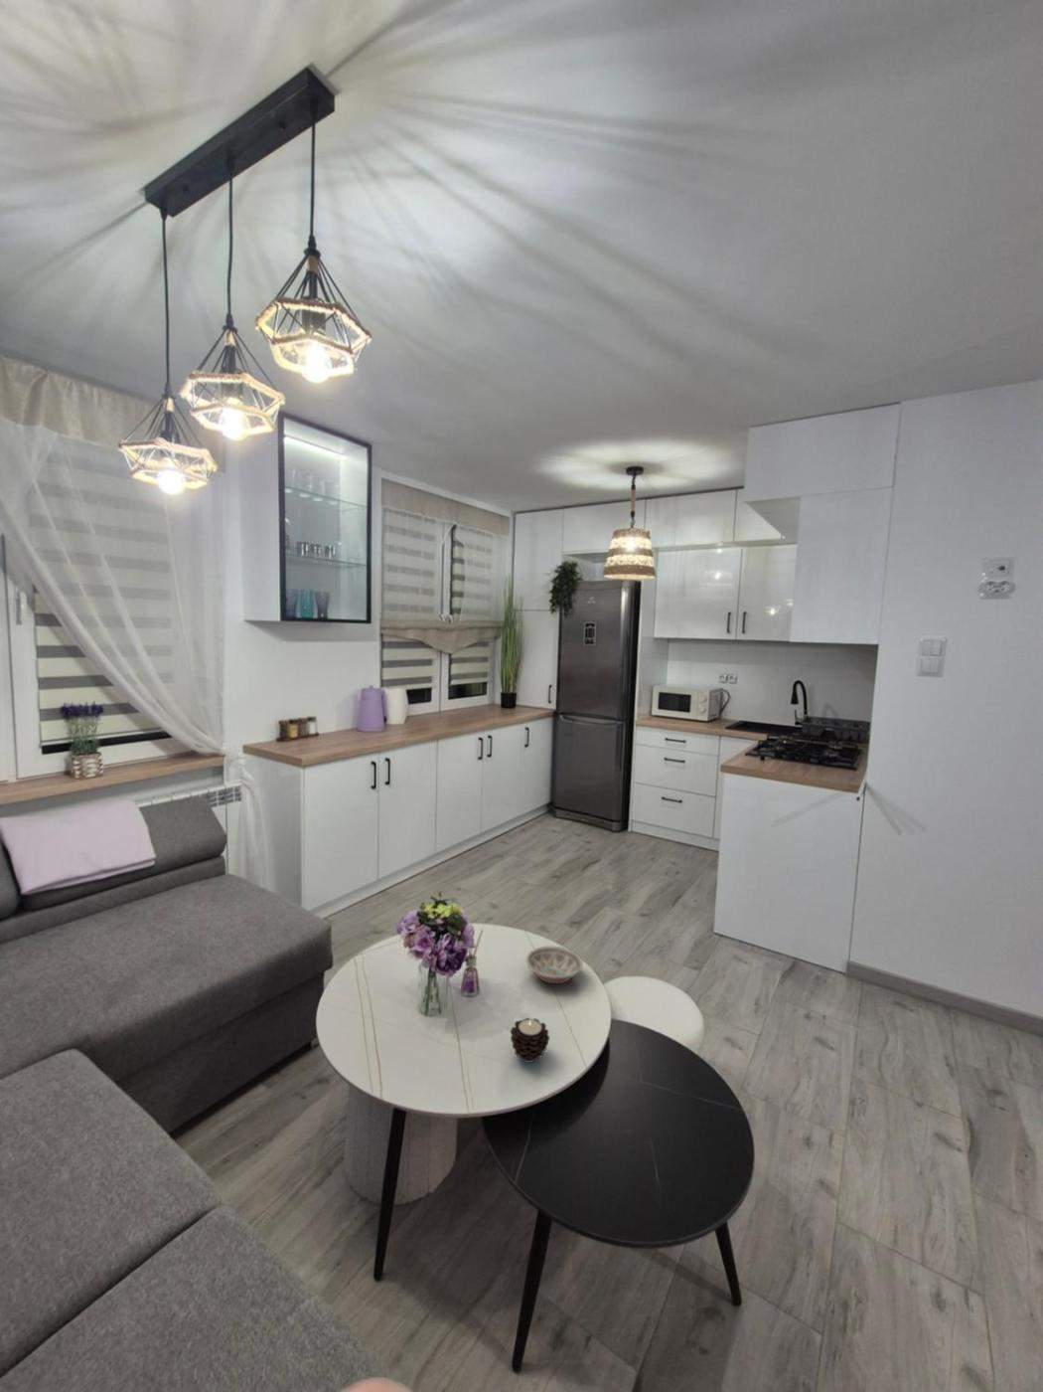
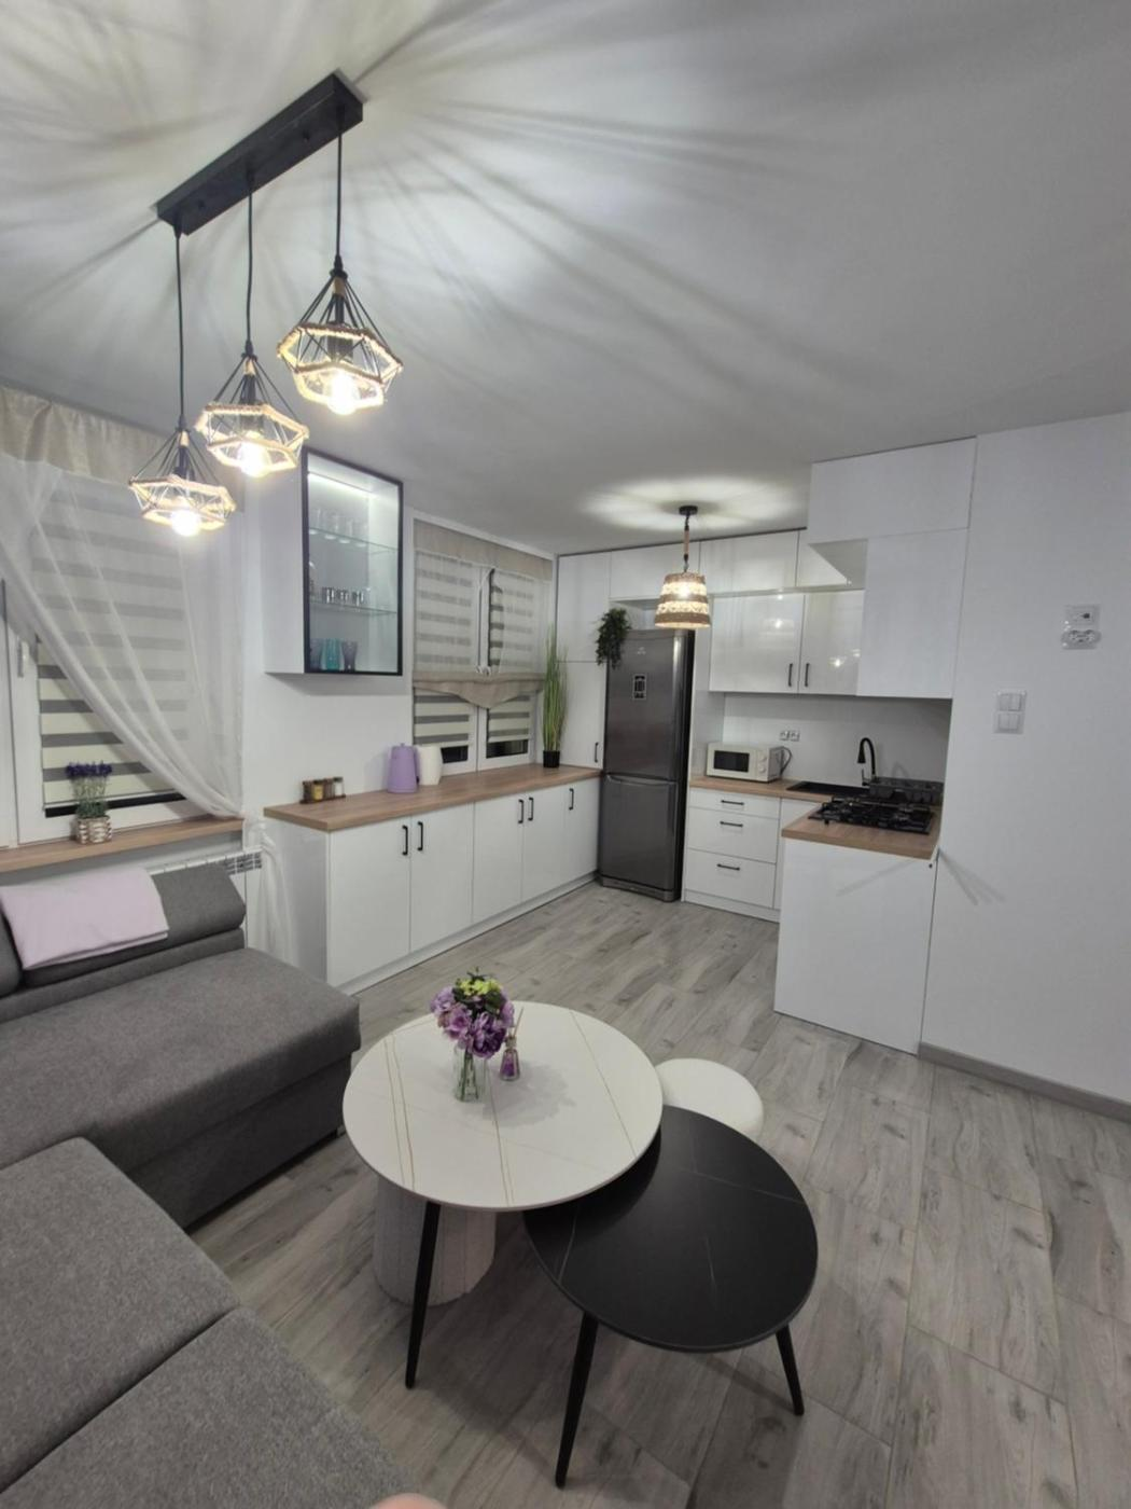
- candle (529, 1038)
- bowl (553, 969)
